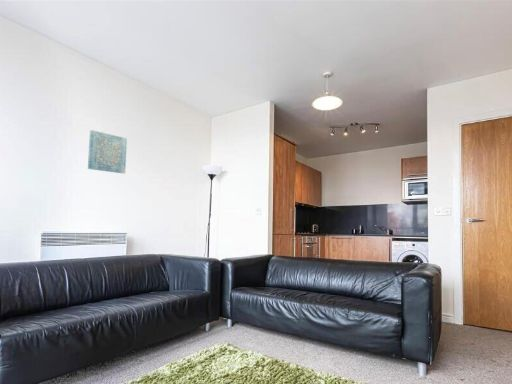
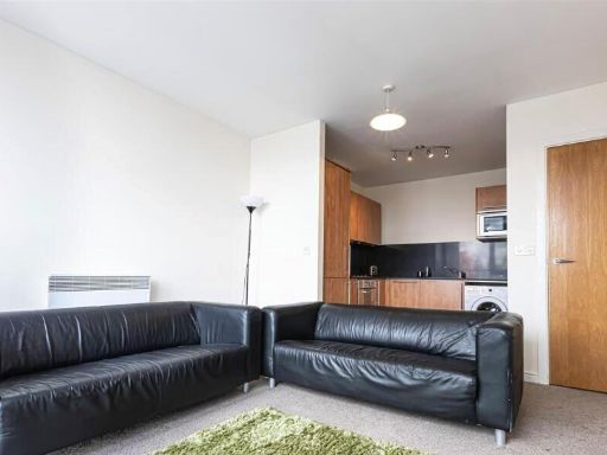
- wall art (108, 152)
